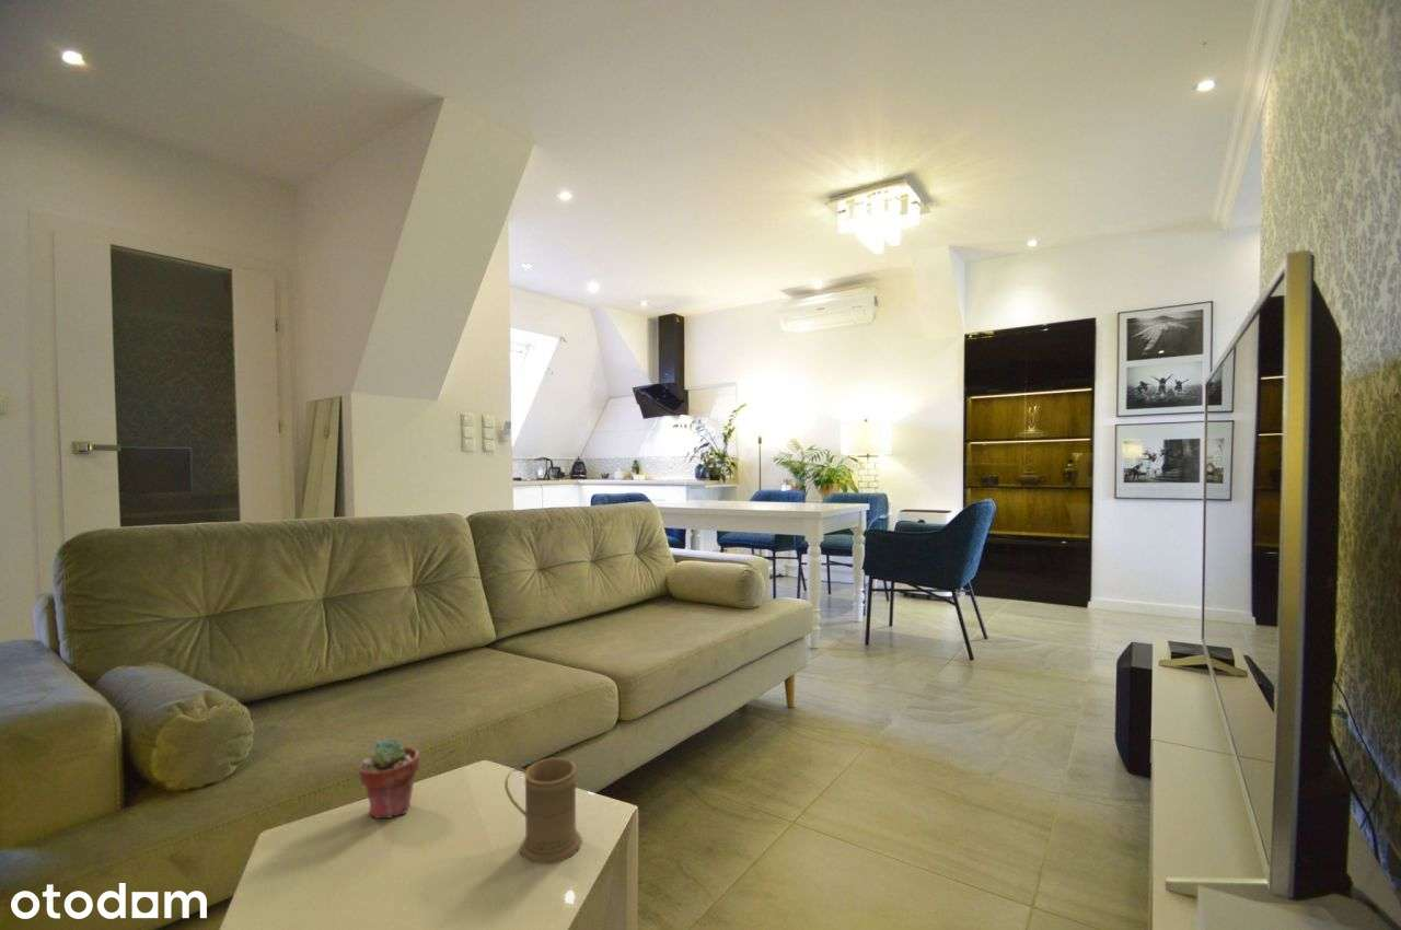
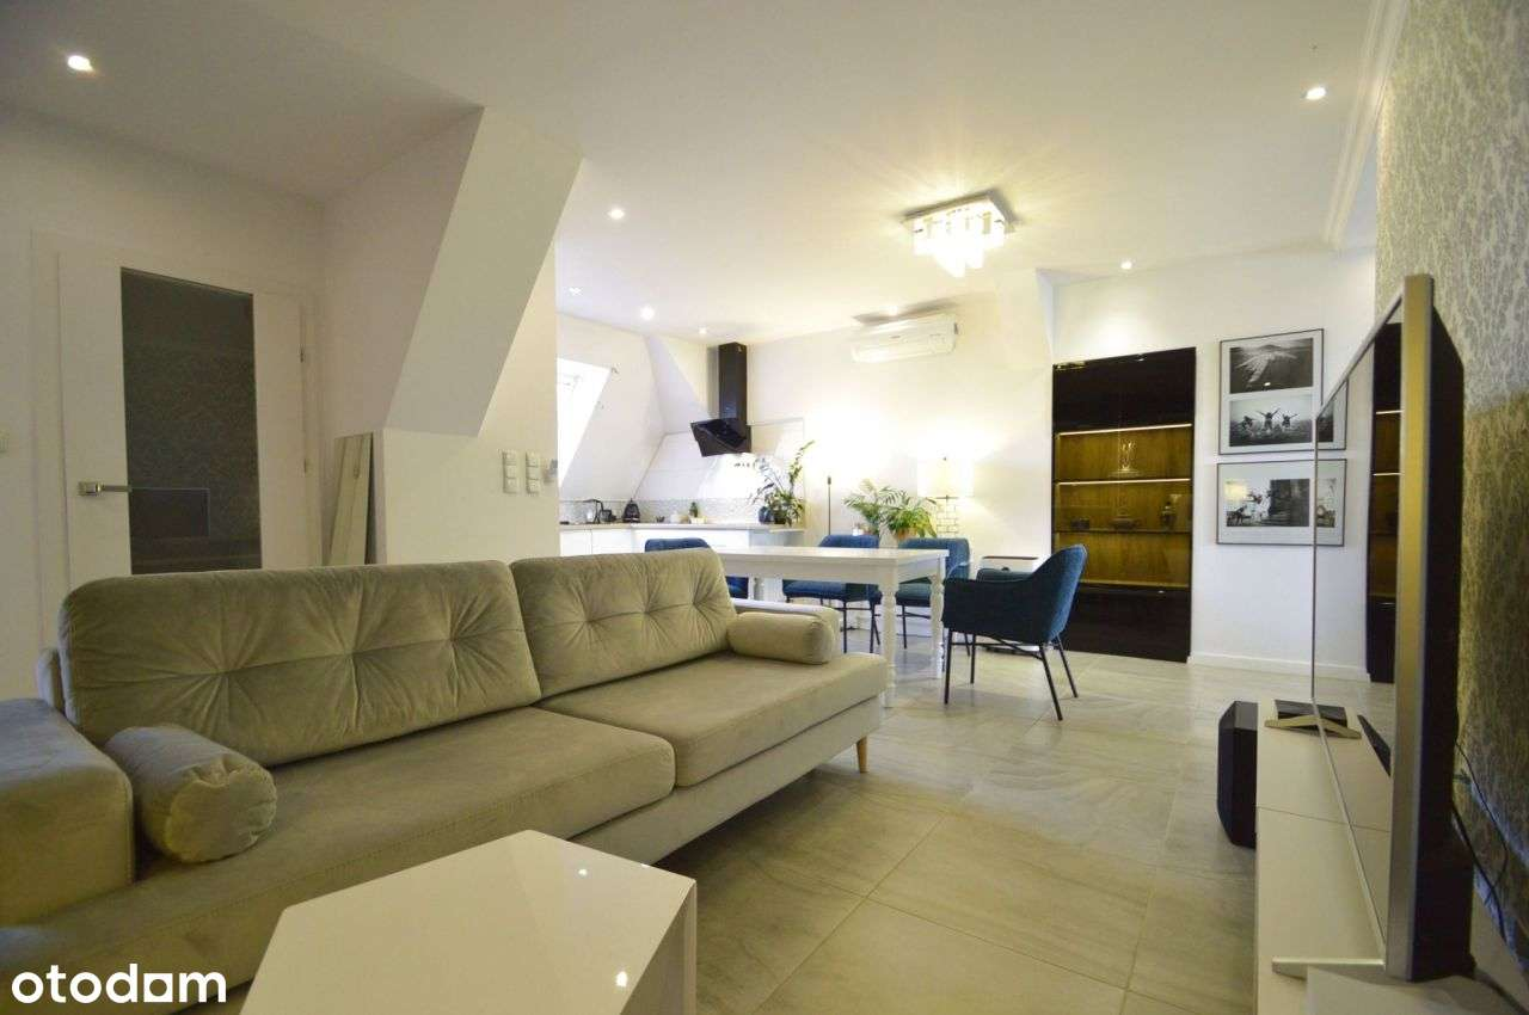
- potted succulent (390, 774)
- mug (542, 805)
